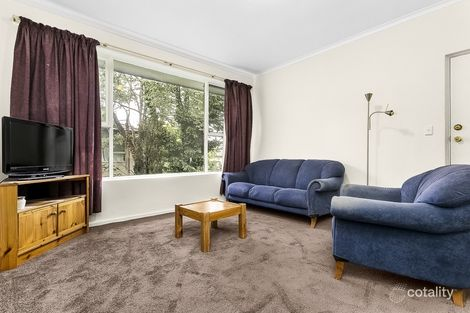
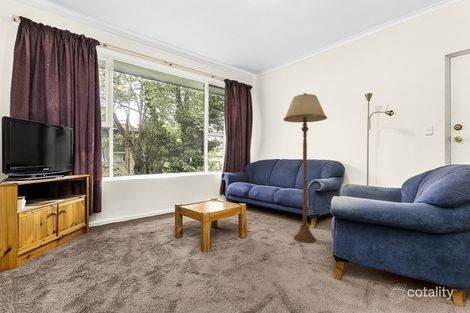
+ floor lamp (304, 166)
